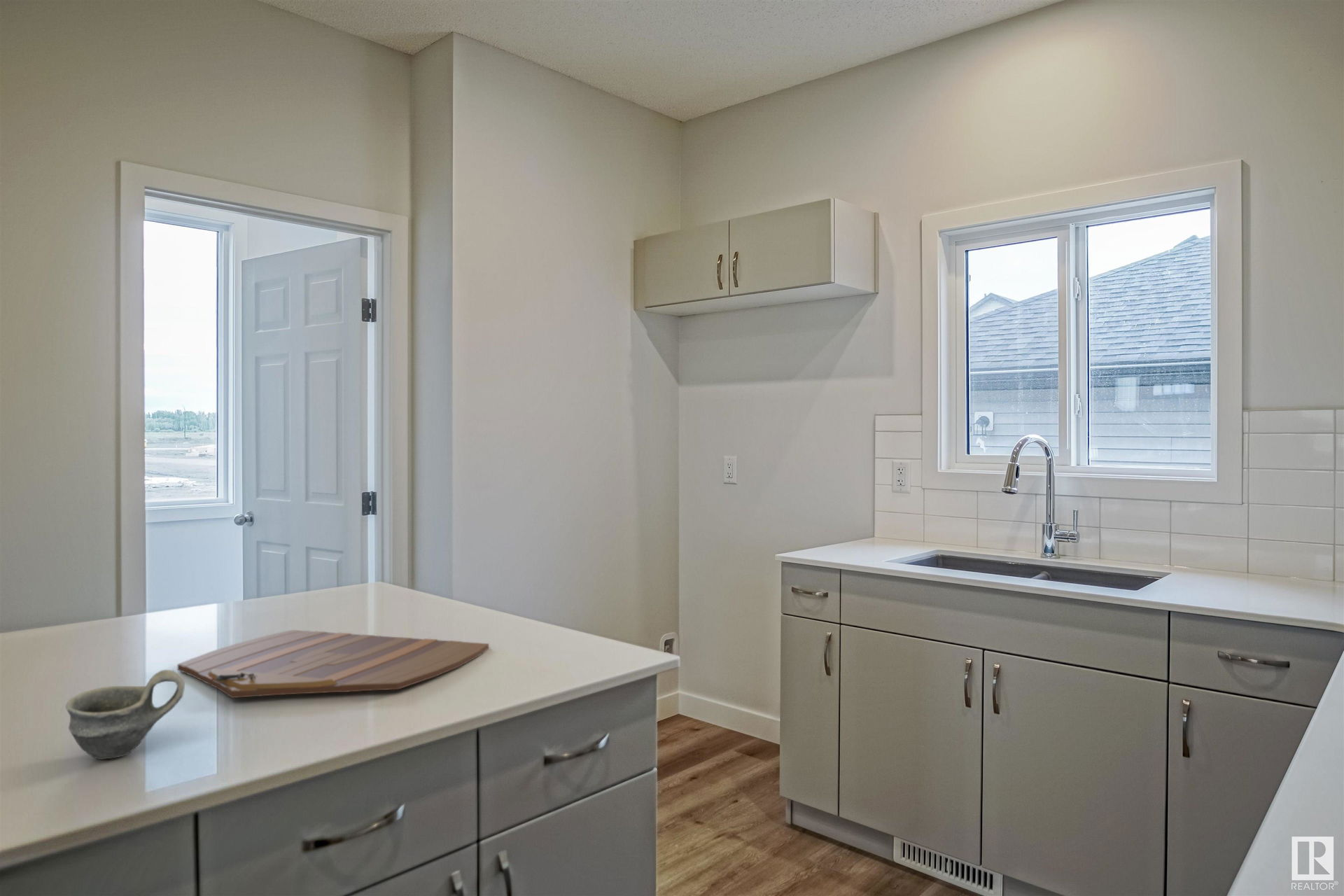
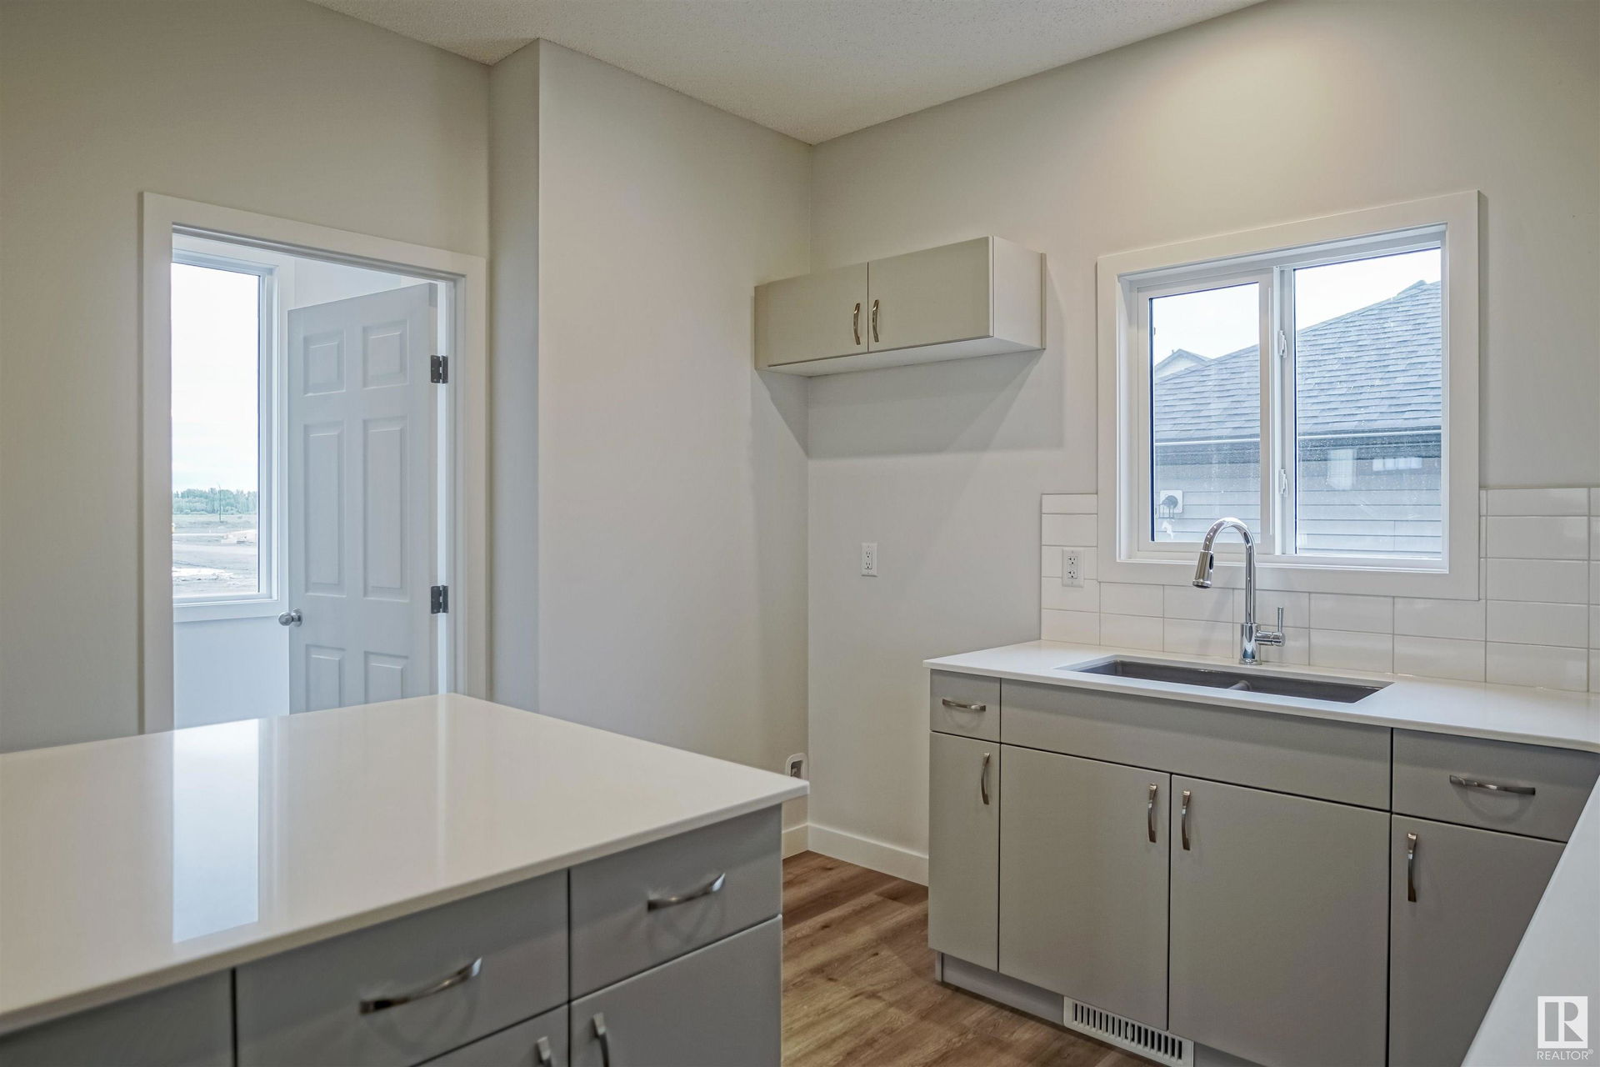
- cutting board (319, 659)
- cup (120, 715)
